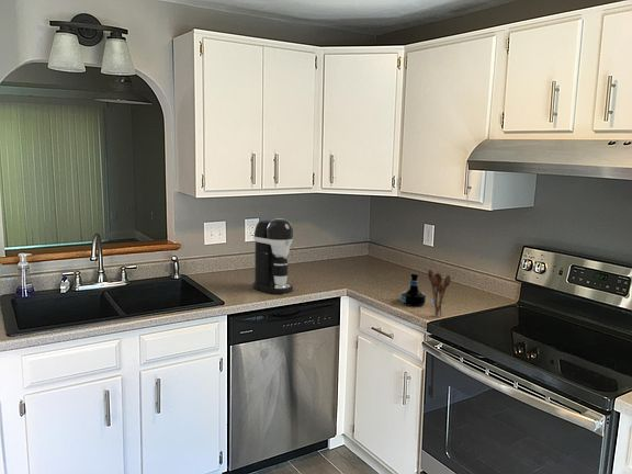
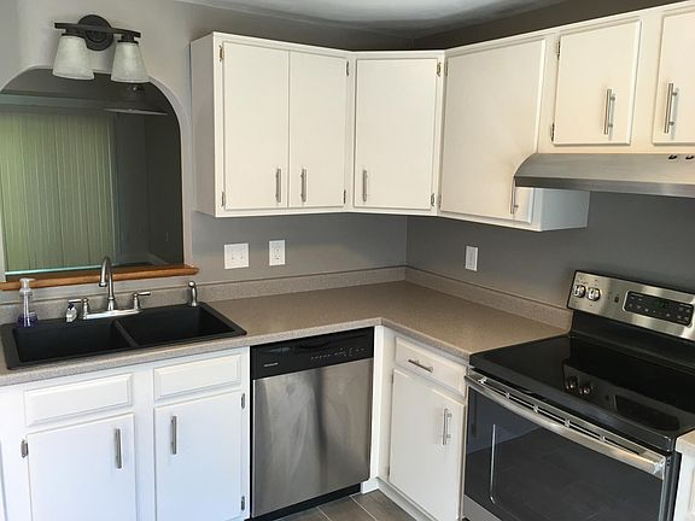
- tequila bottle (414, 287)
- coffee maker (272, 253)
- utensil holder (437, 293)
